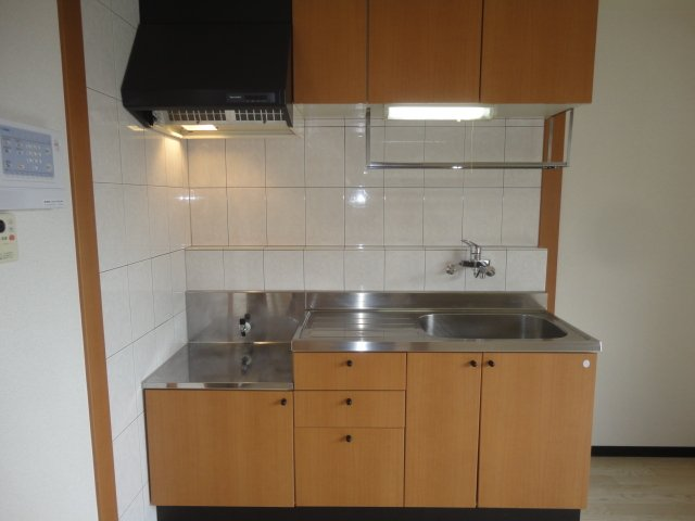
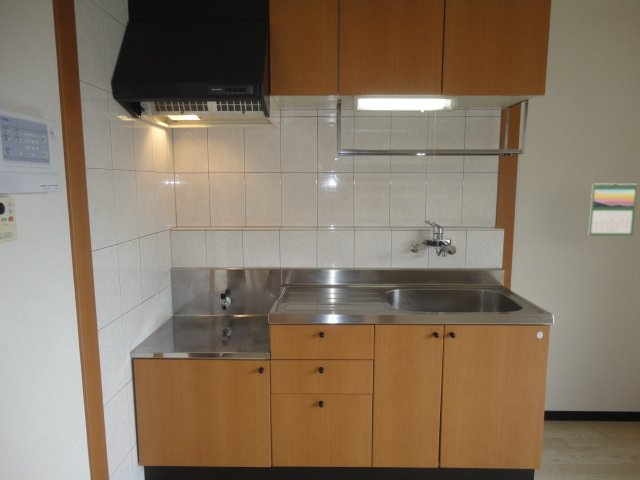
+ calendar (612, 209)
